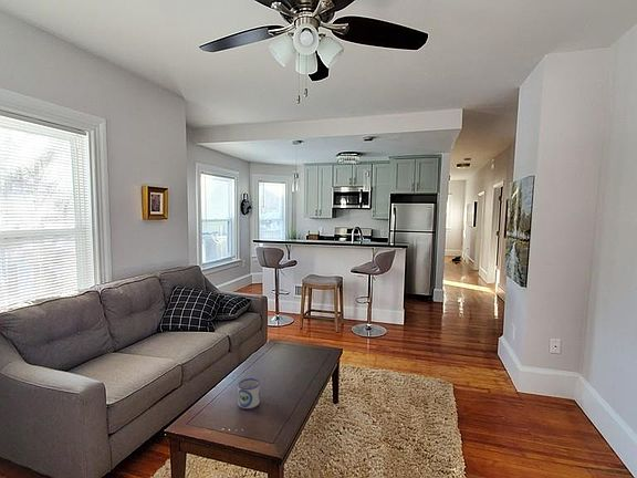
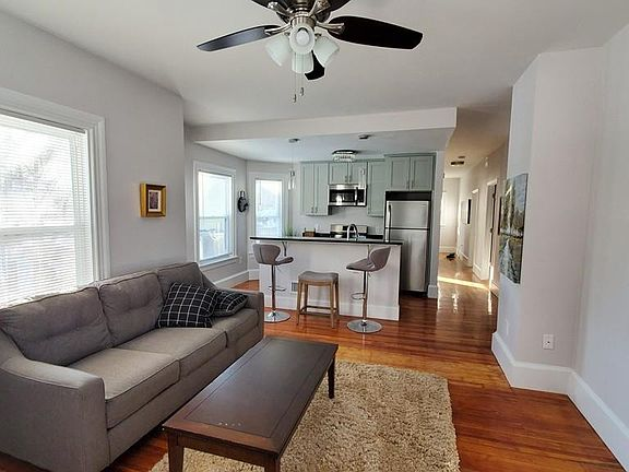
- mug (249, 391)
